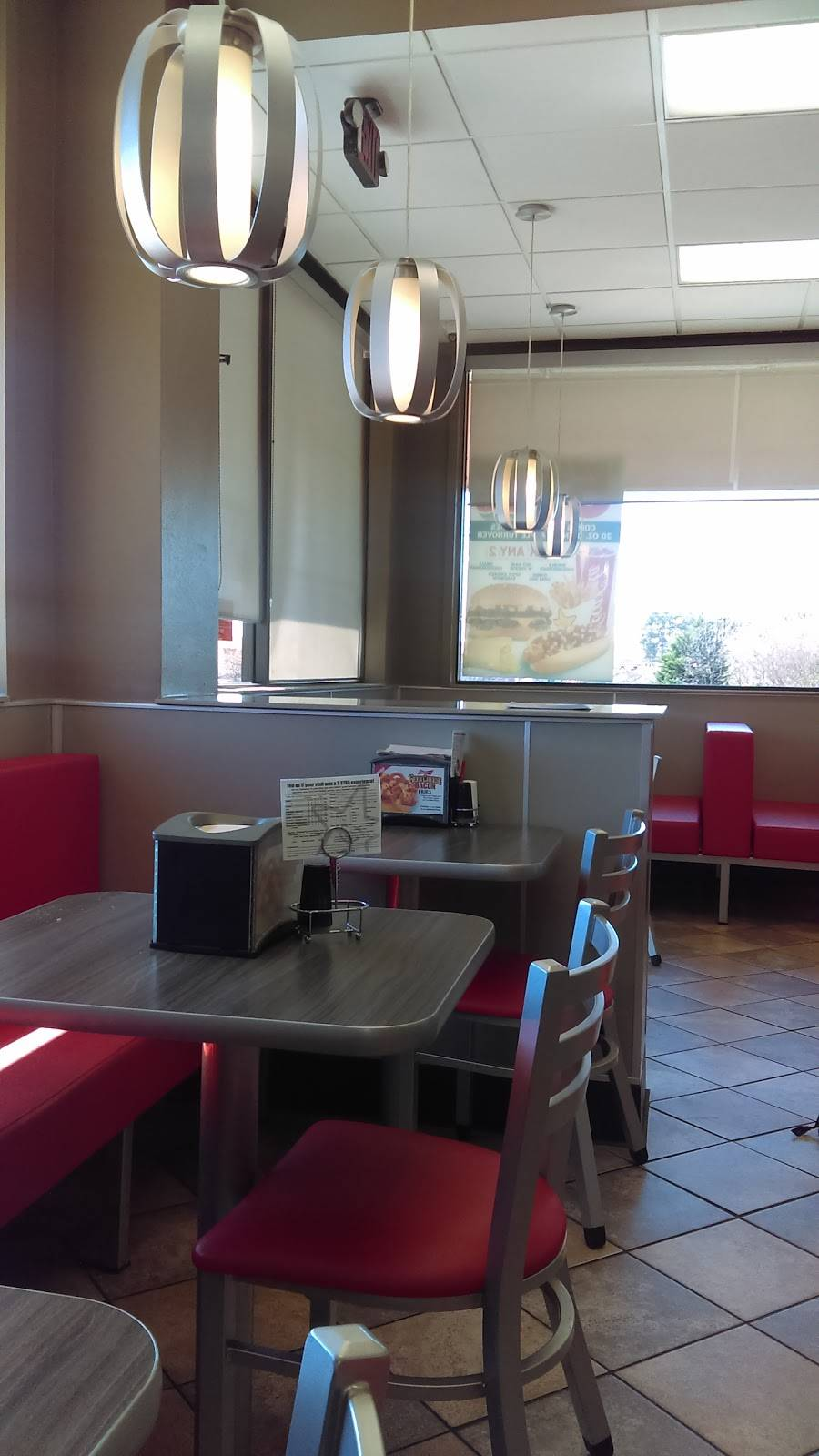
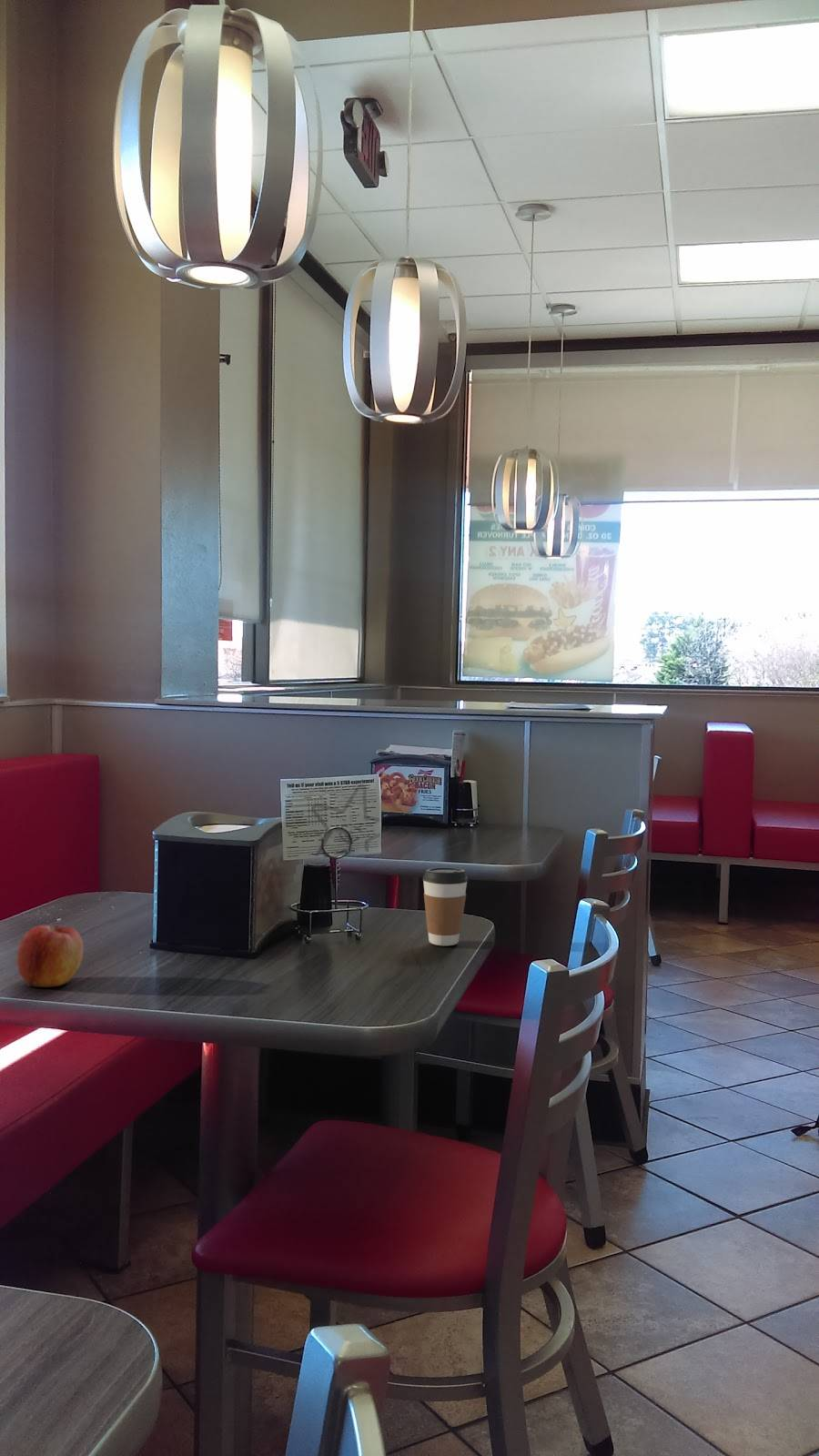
+ coffee cup (444, 905)
+ apple (50, 953)
